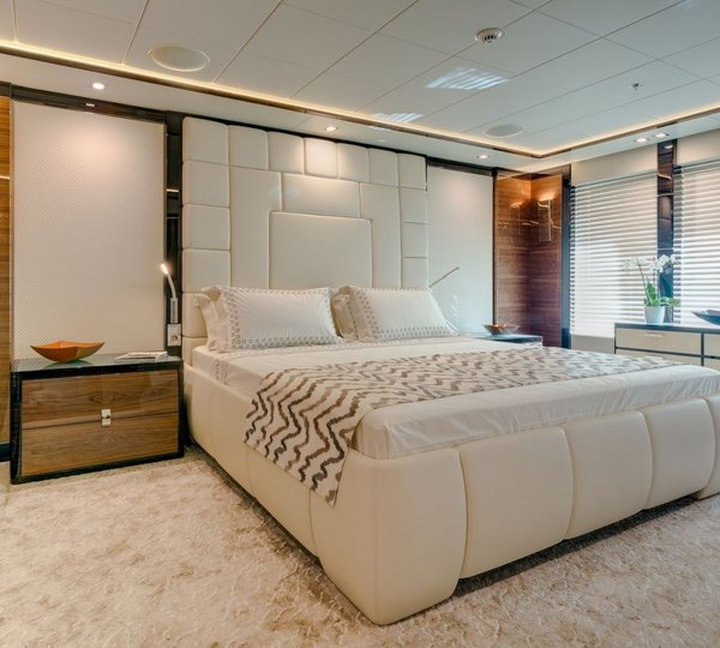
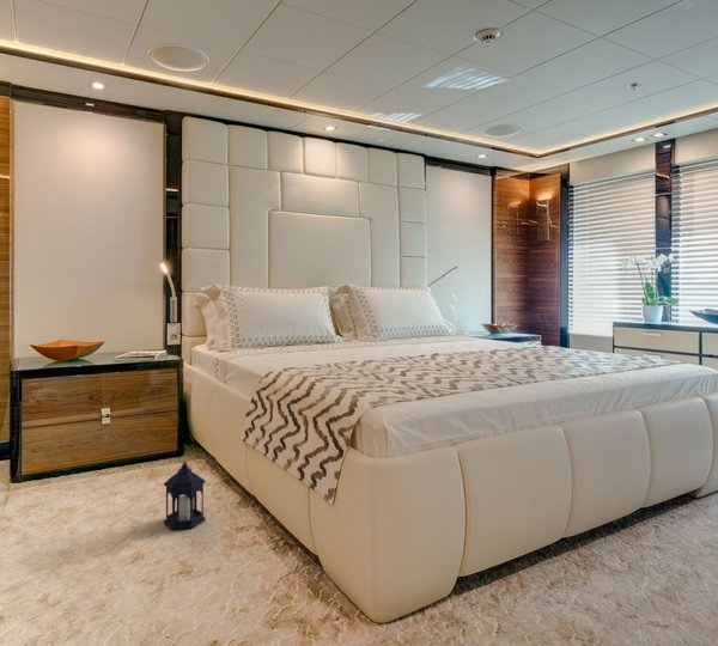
+ lantern (184, 487)
